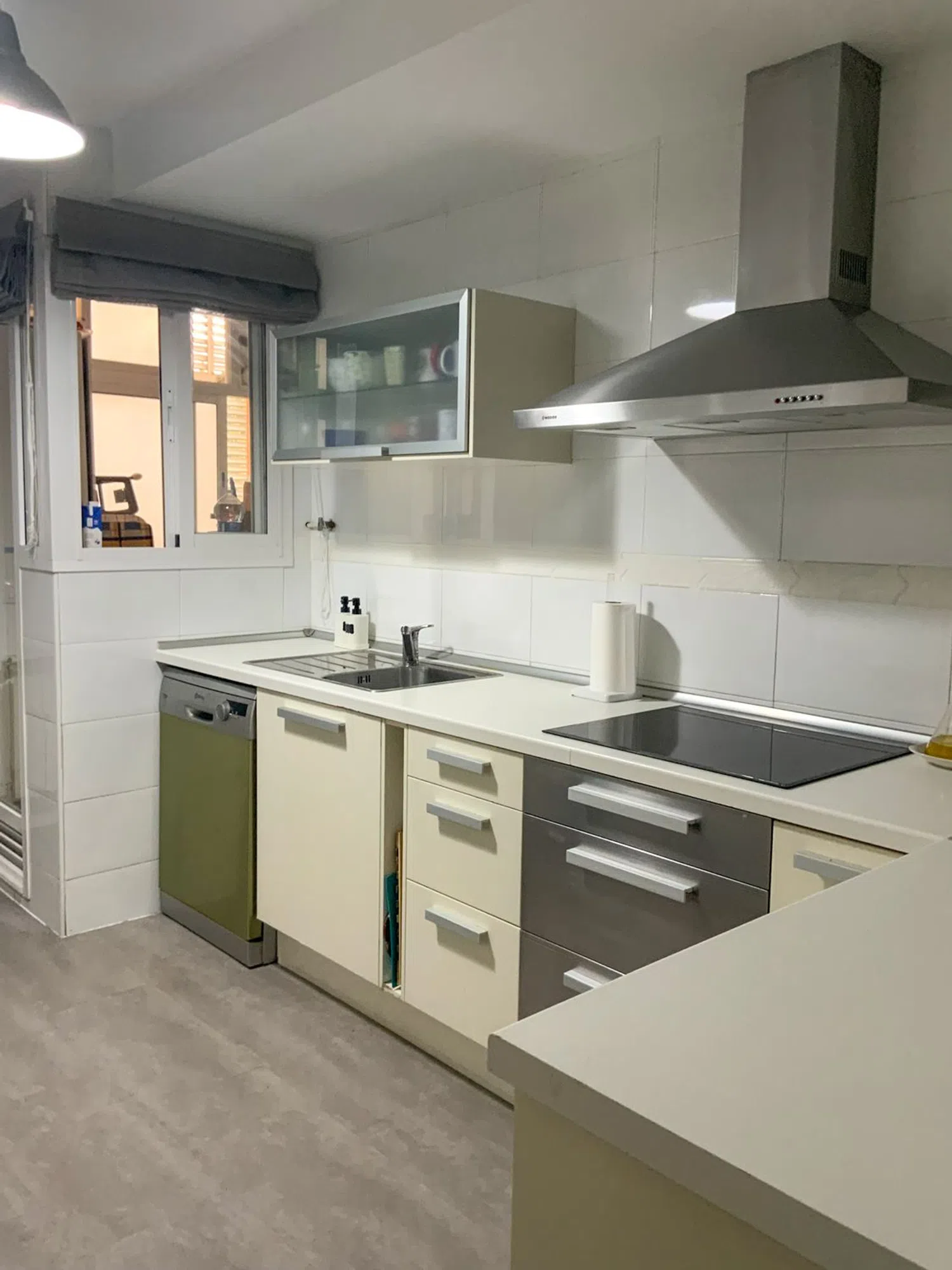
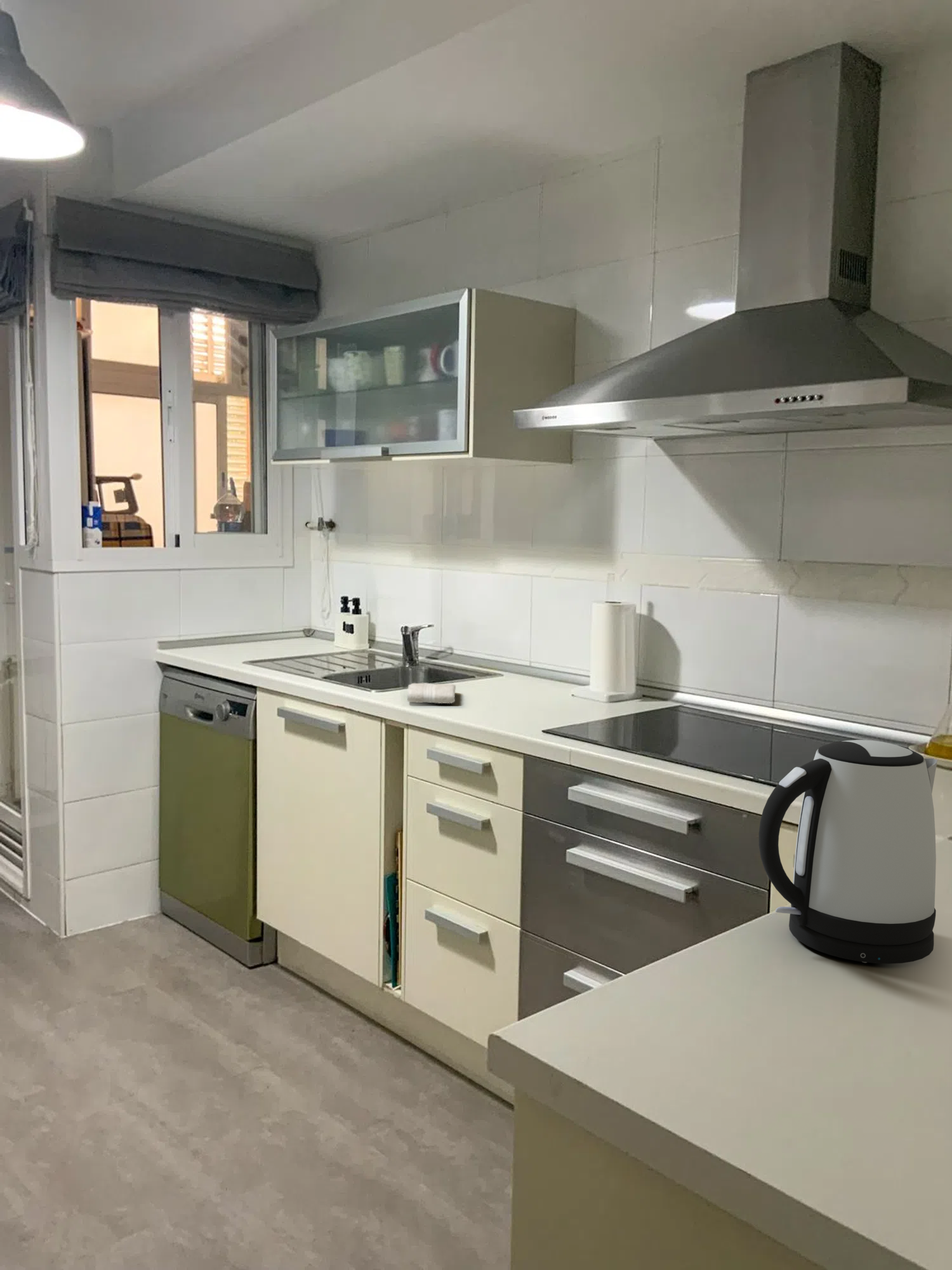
+ washcloth (432, 692)
+ kettle (847, 842)
